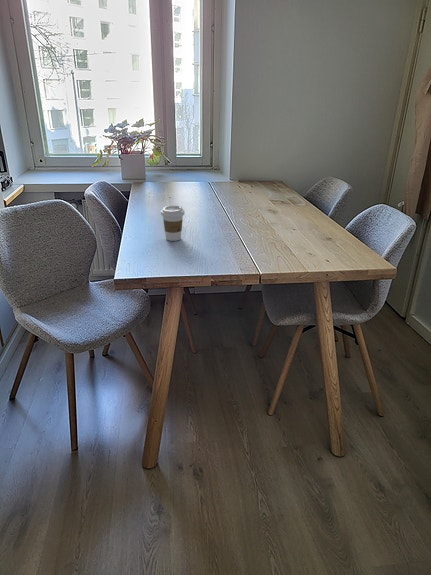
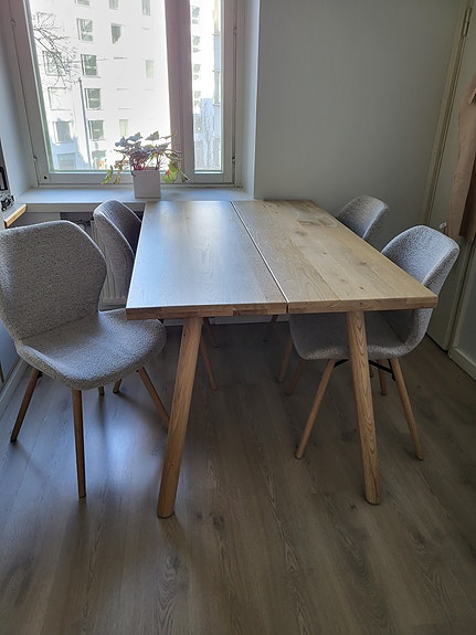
- coffee cup (173, 223)
